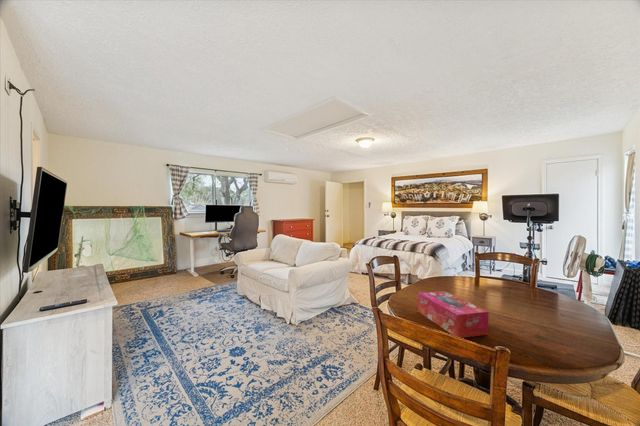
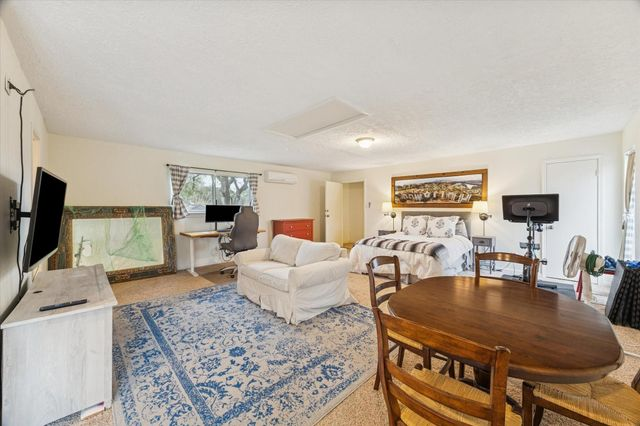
- tissue box (449, 311)
